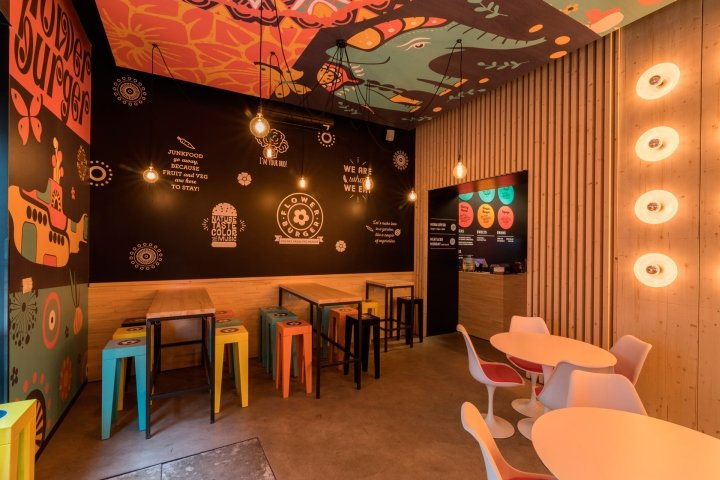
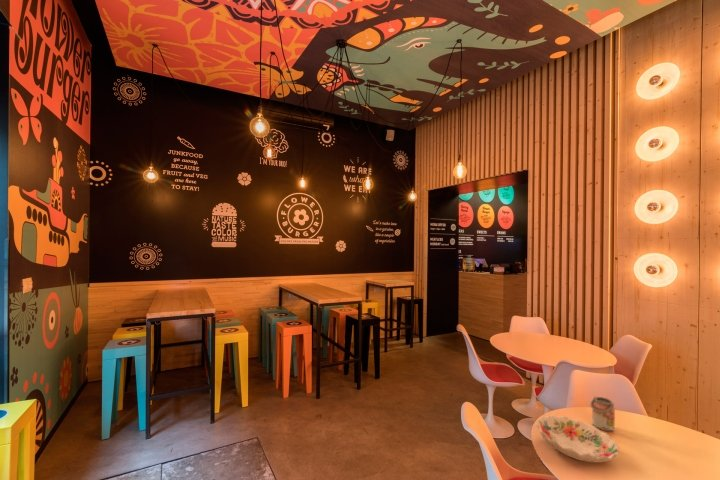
+ beverage can (602, 413)
+ decorative bowl (575, 439)
